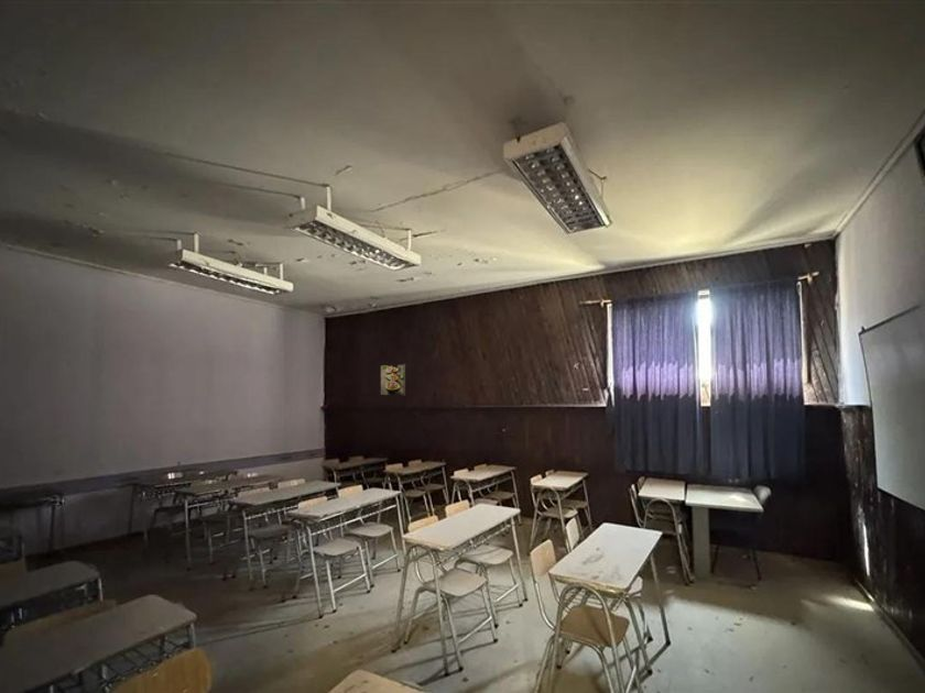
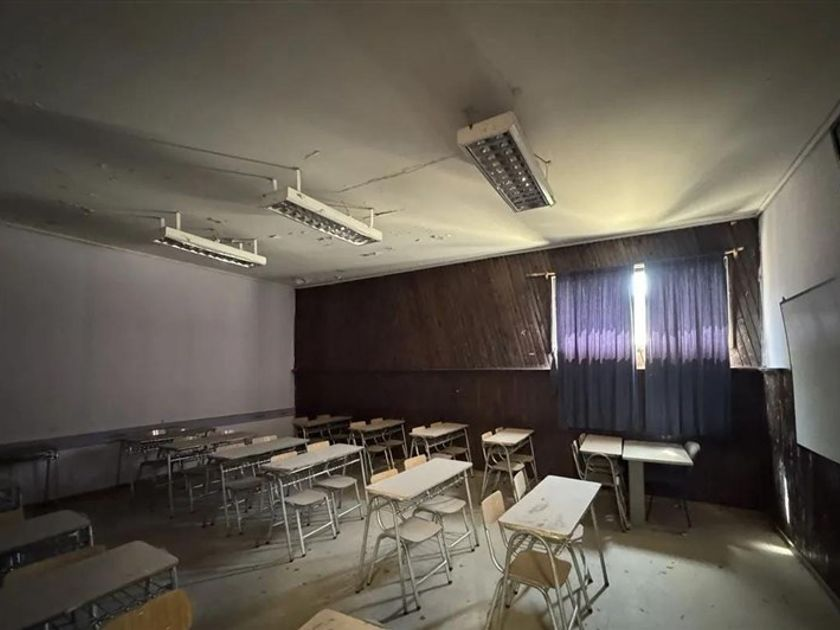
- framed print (392, 380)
